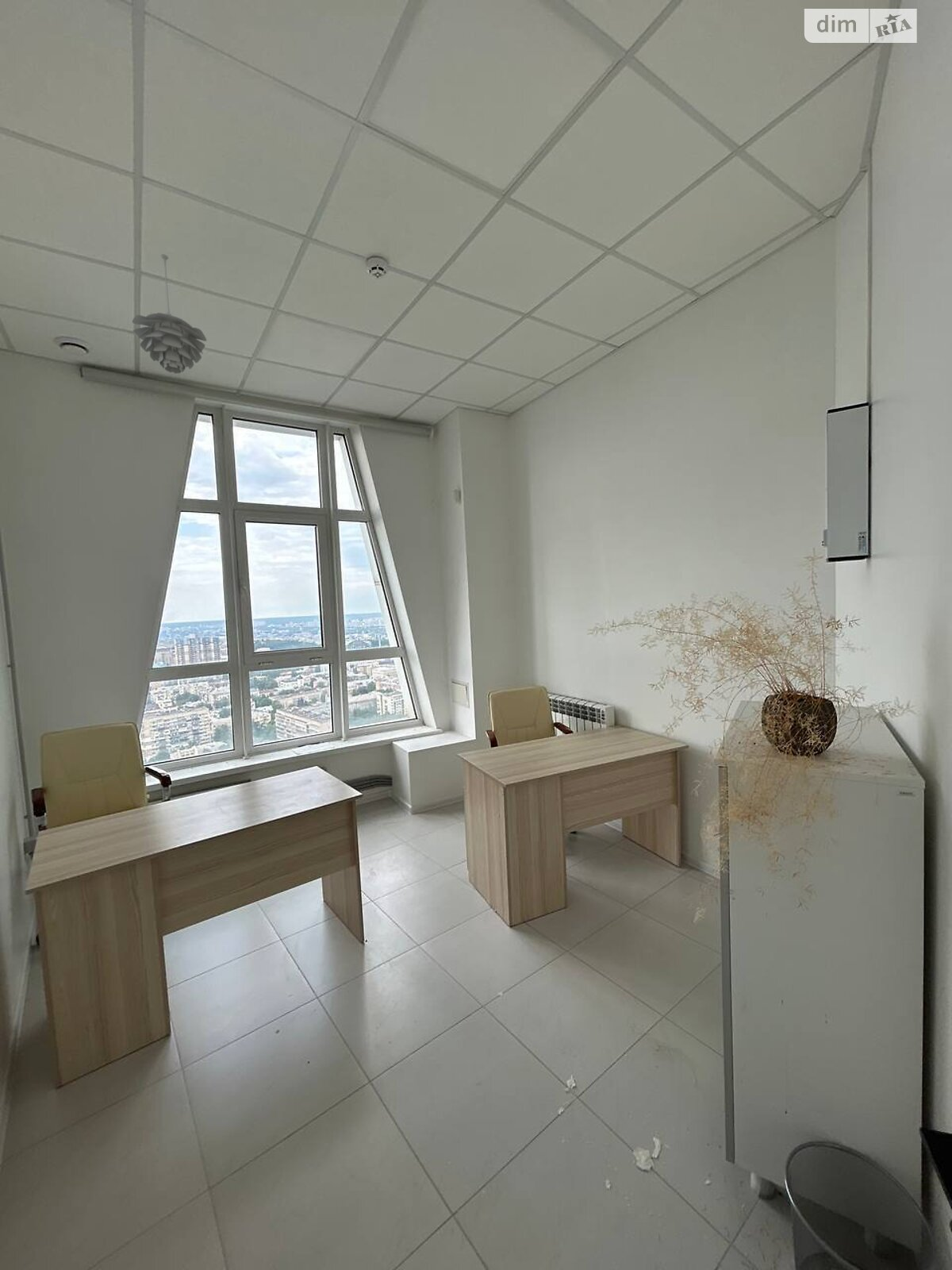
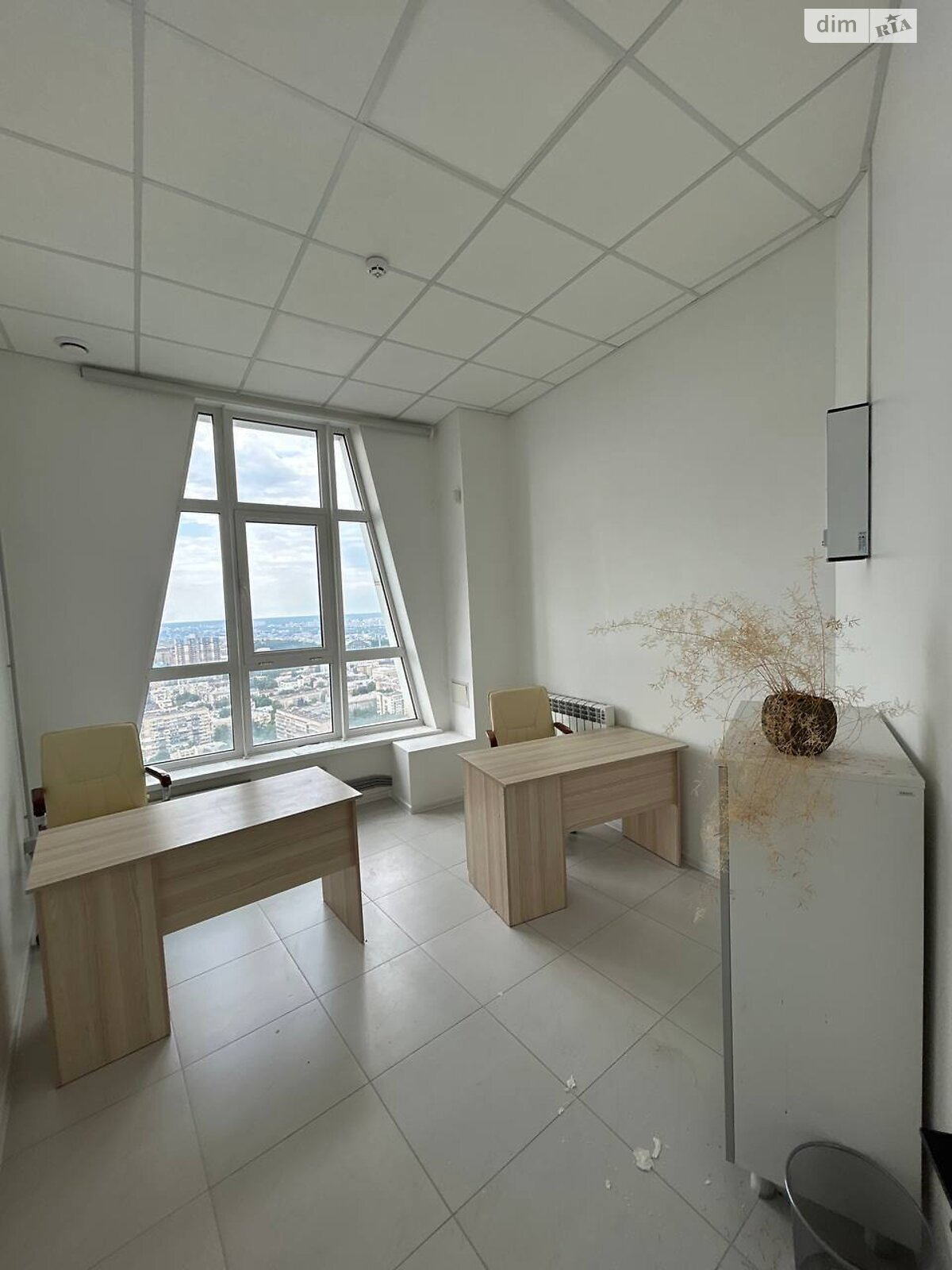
- pendant light (169, 314)
